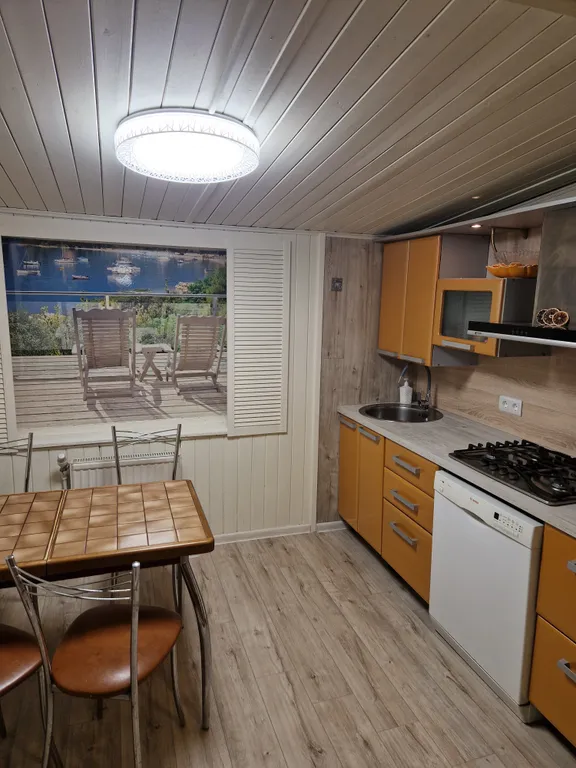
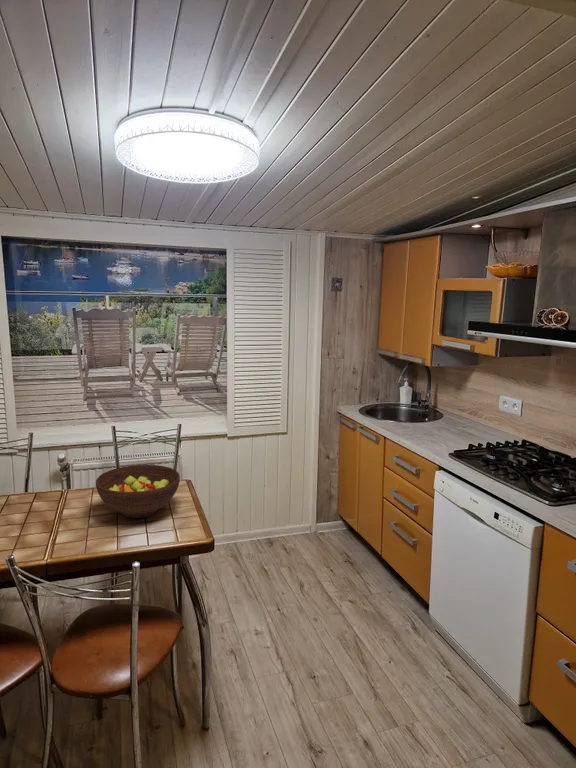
+ fruit bowl (139, 495)
